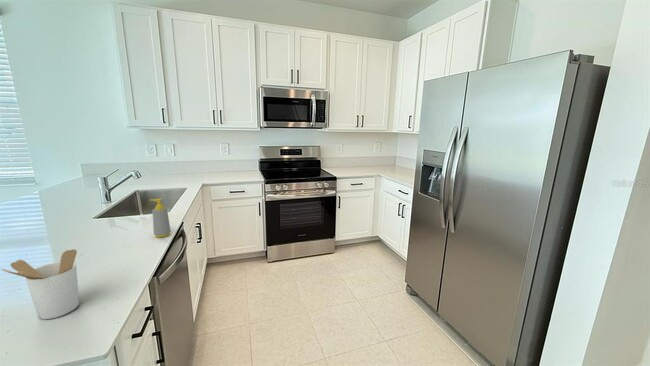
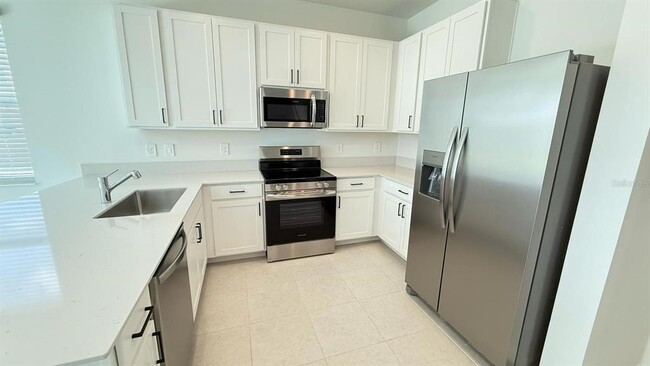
- utensil holder (44, 285)
- soap bottle (160, 217)
